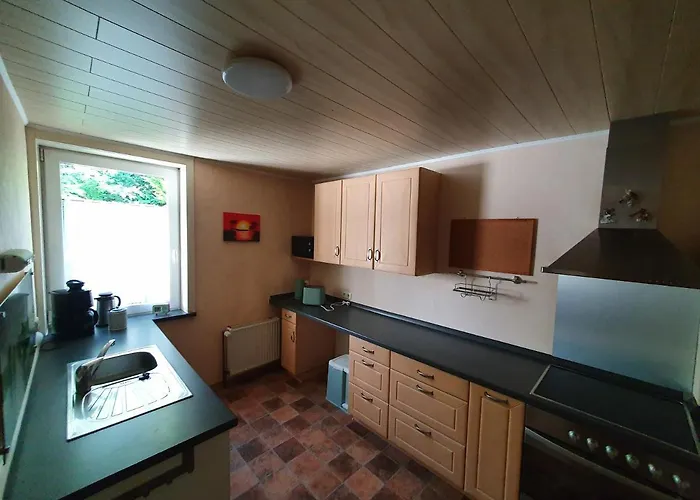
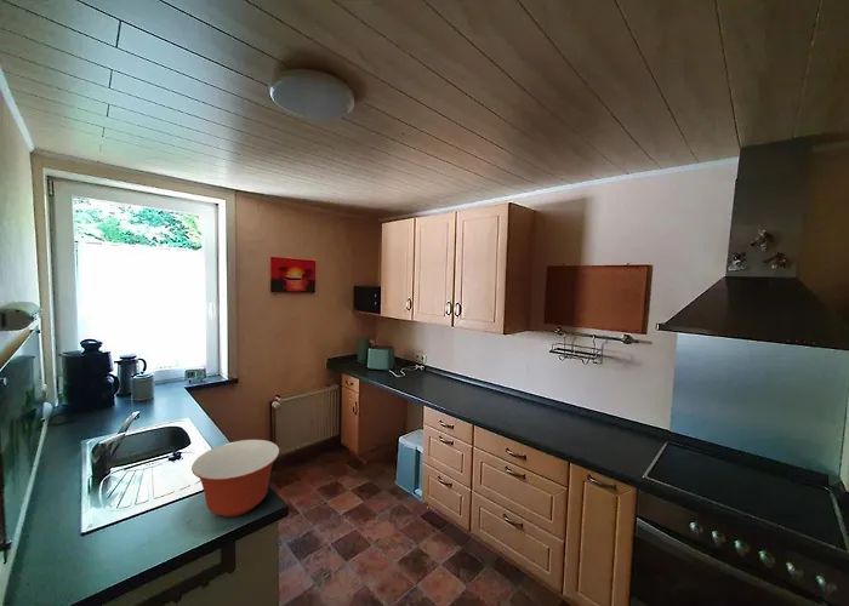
+ mixing bowl (238, 480)
